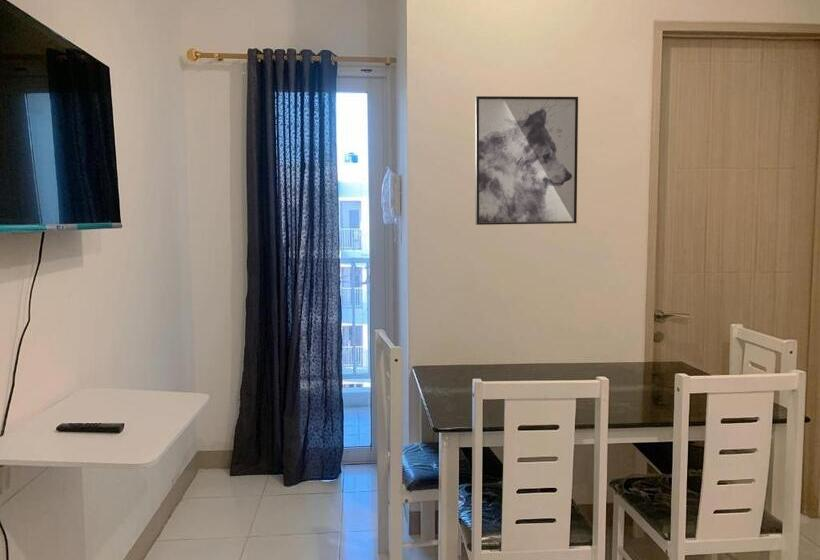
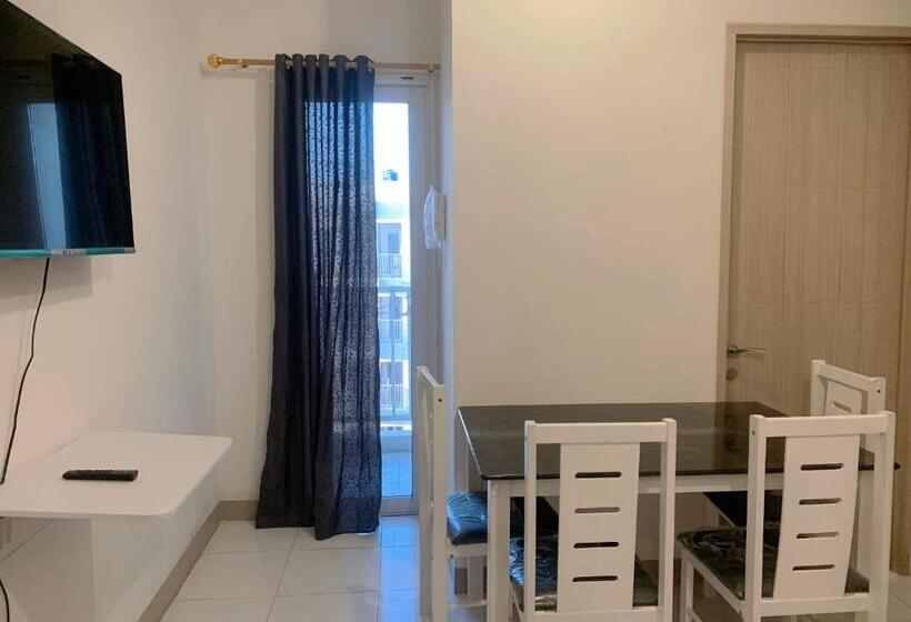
- wall art (526, 161)
